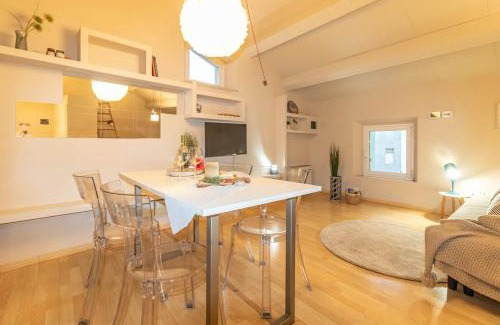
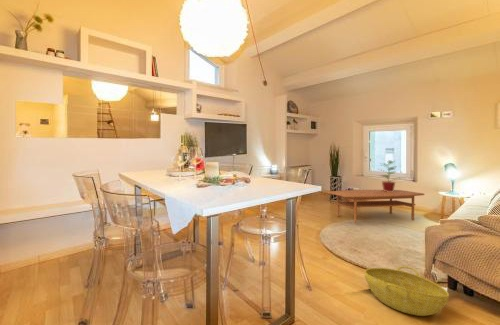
+ coffee table (374, 205)
+ basket (402, 289)
+ potted plant (388, 174)
